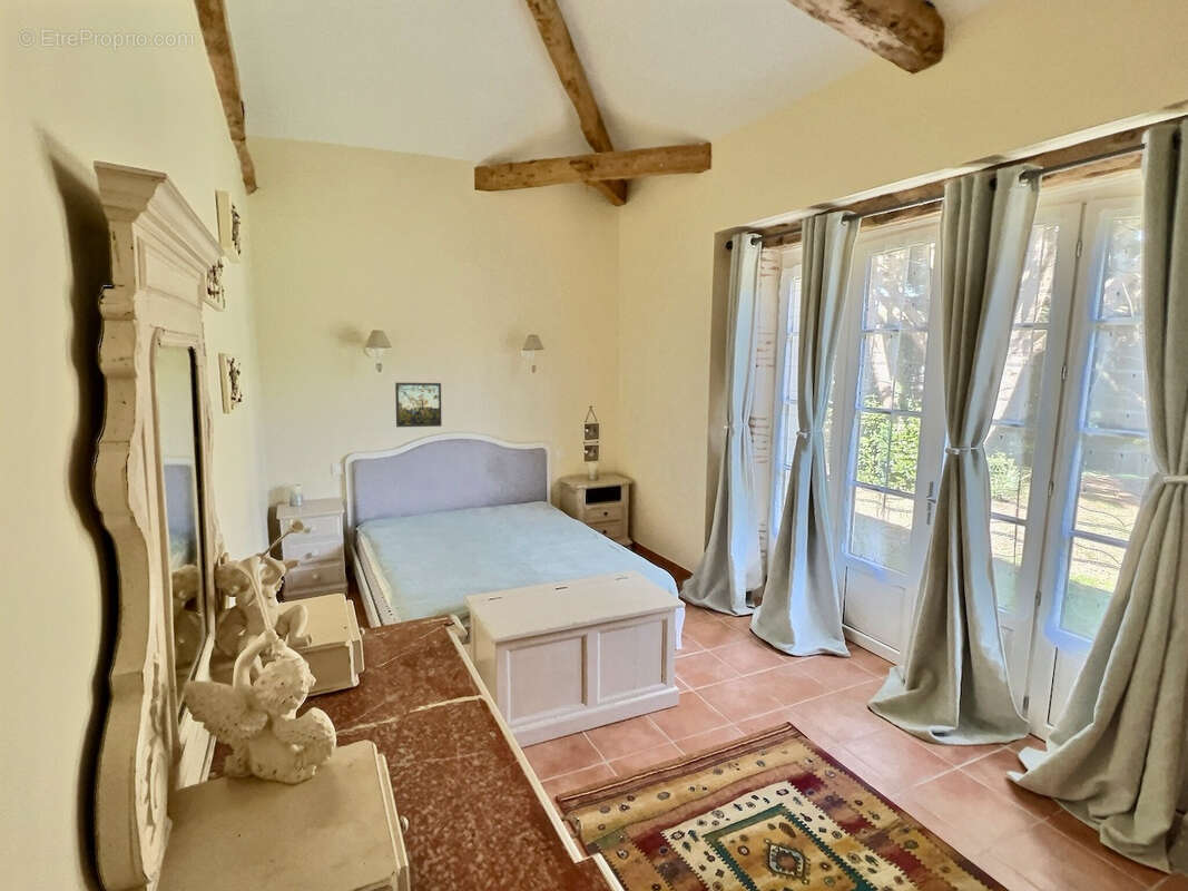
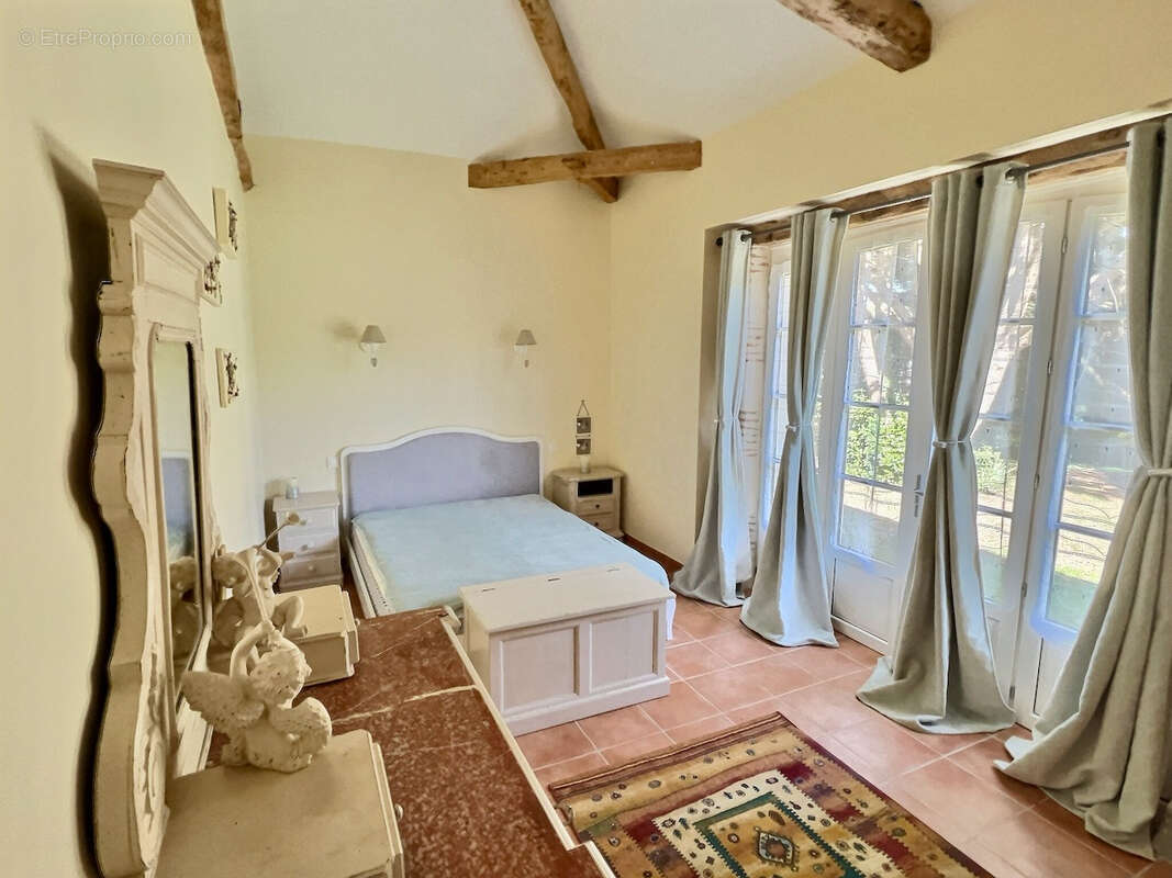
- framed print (419, 404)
